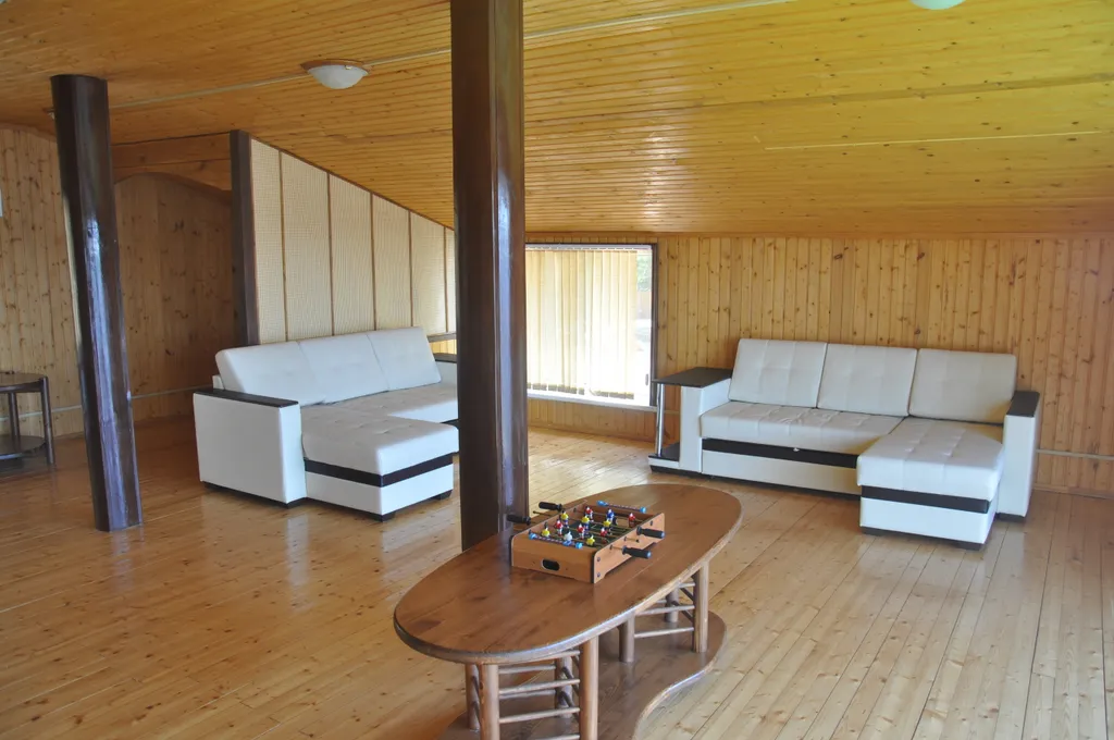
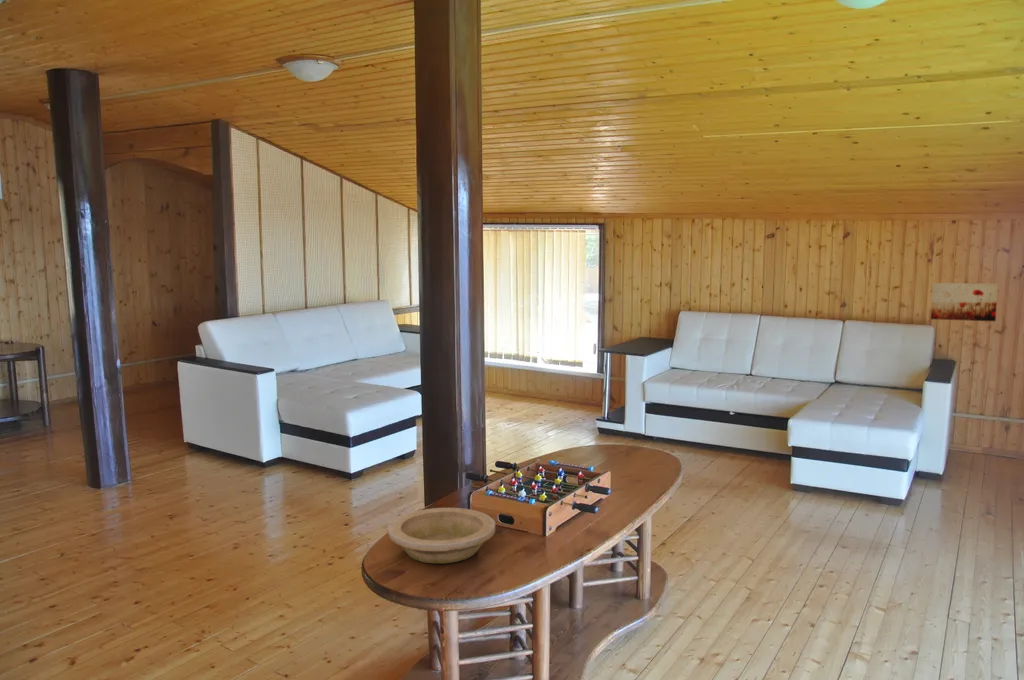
+ wall art (963, 301)
+ bowl (442, 537)
